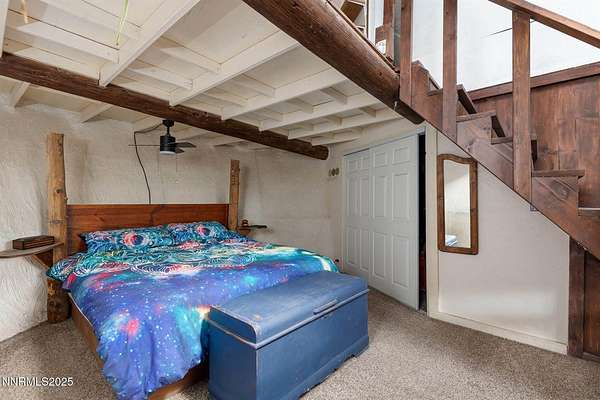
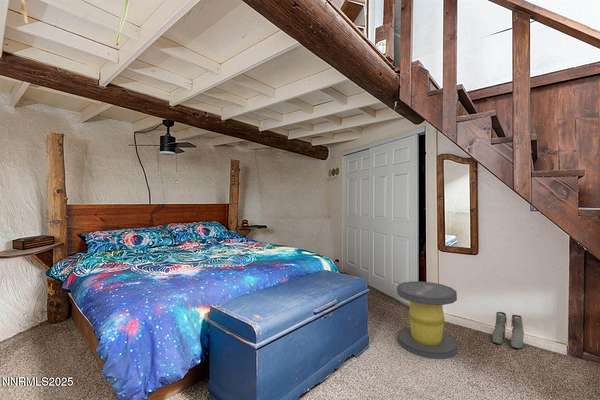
+ boots (505, 327)
+ stool (426, 316)
